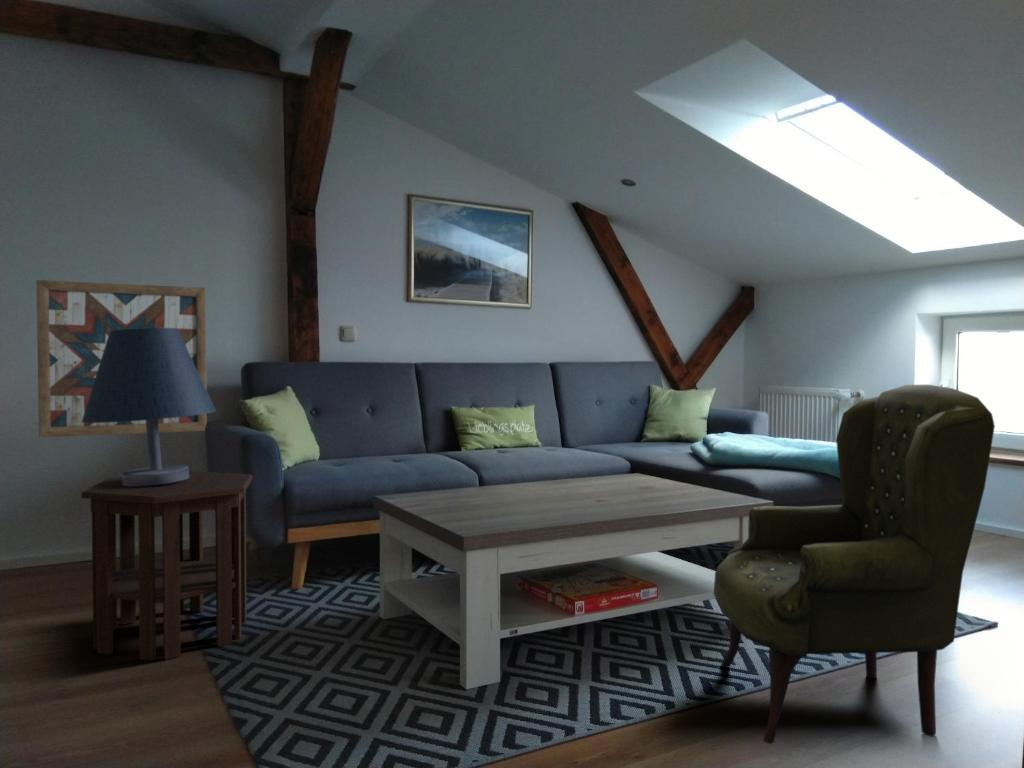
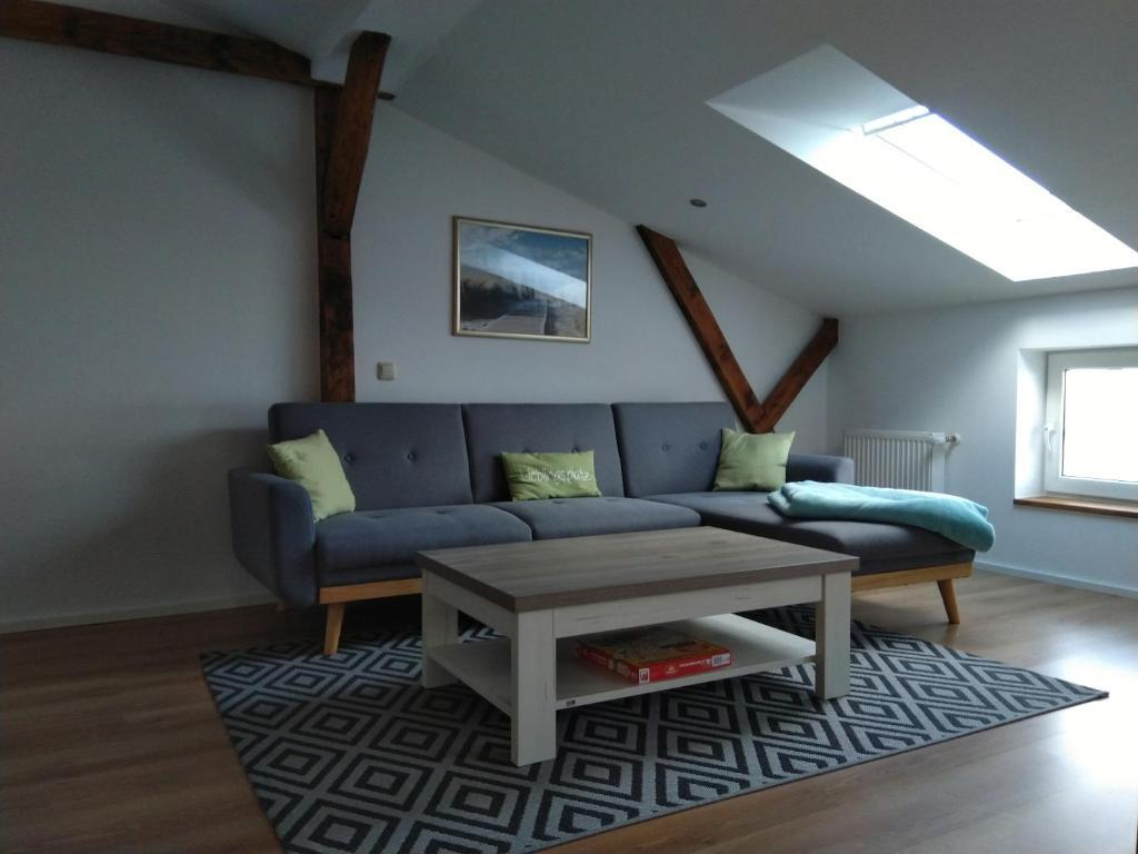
- armchair (829, 543)
- side table (173, 557)
- table lamp (155, 406)
- wall art (103, 351)
